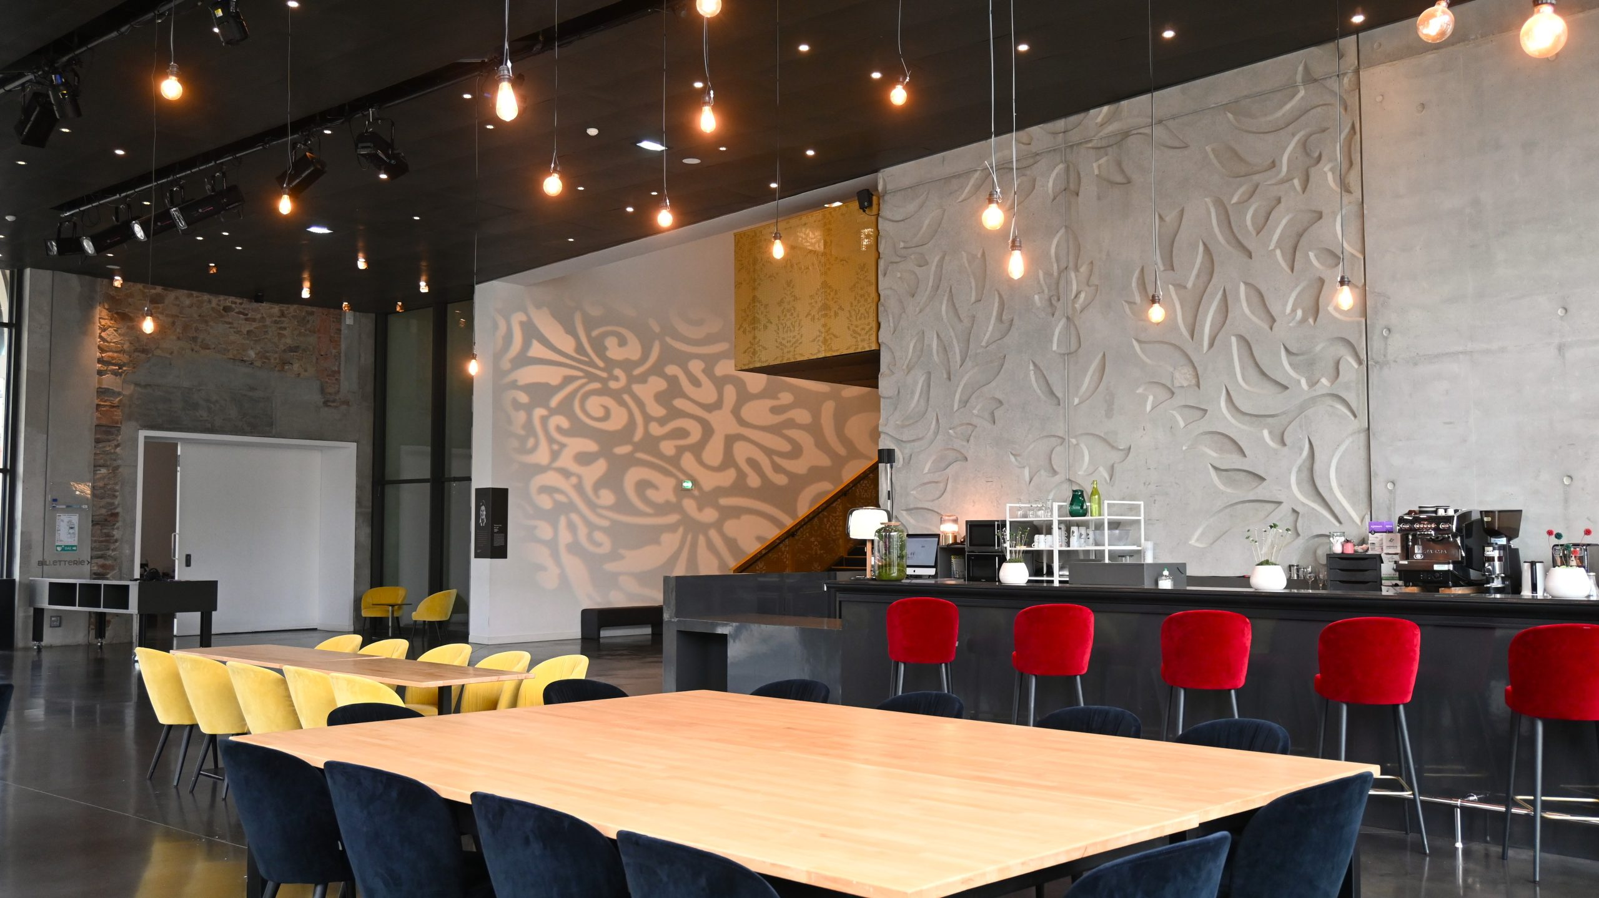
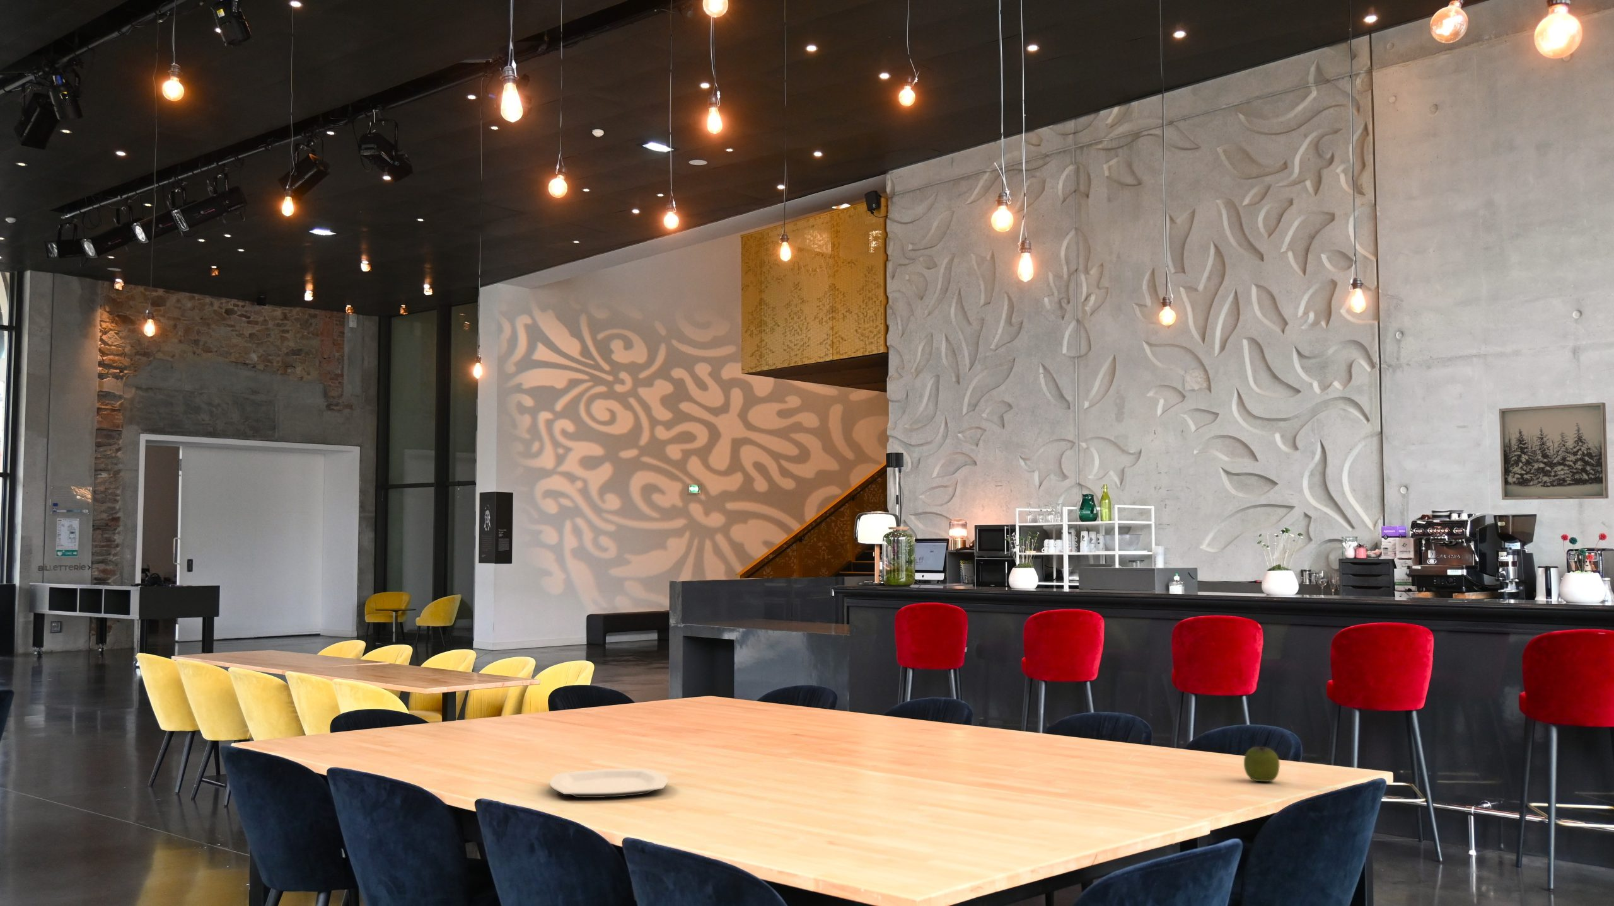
+ wall art (1552, 452)
+ apple (1261, 763)
+ plate (609, 784)
